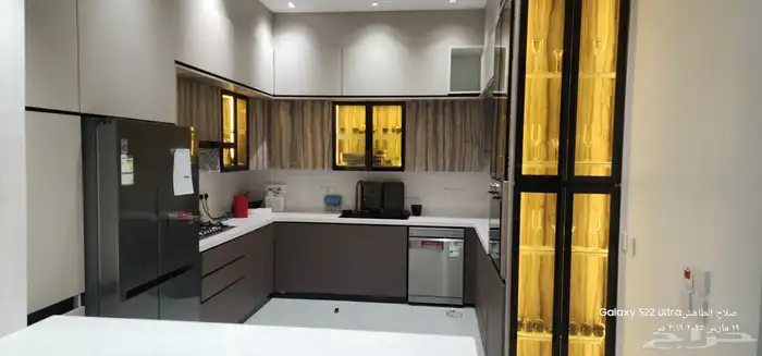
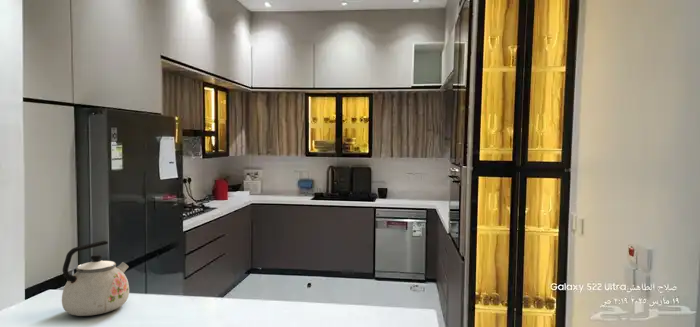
+ kettle (97, 275)
